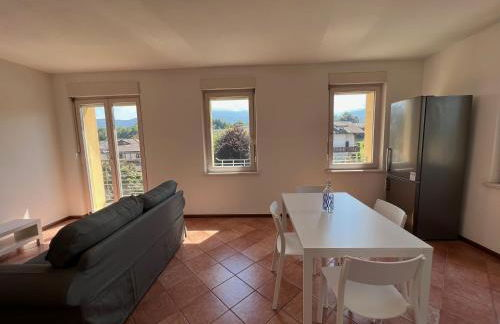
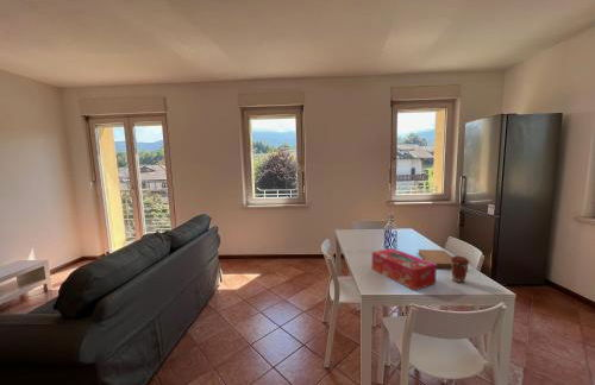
+ notebook (438, 258)
+ tissue box (401, 266)
+ coffee cup (458, 269)
